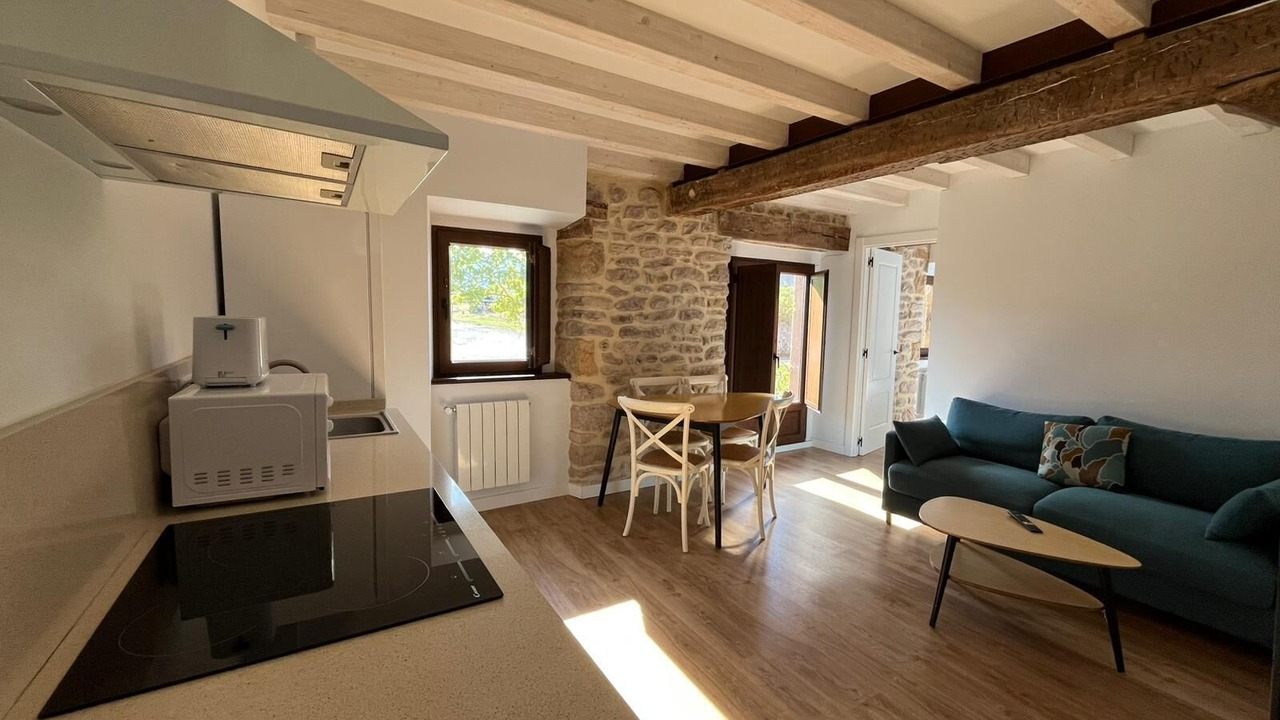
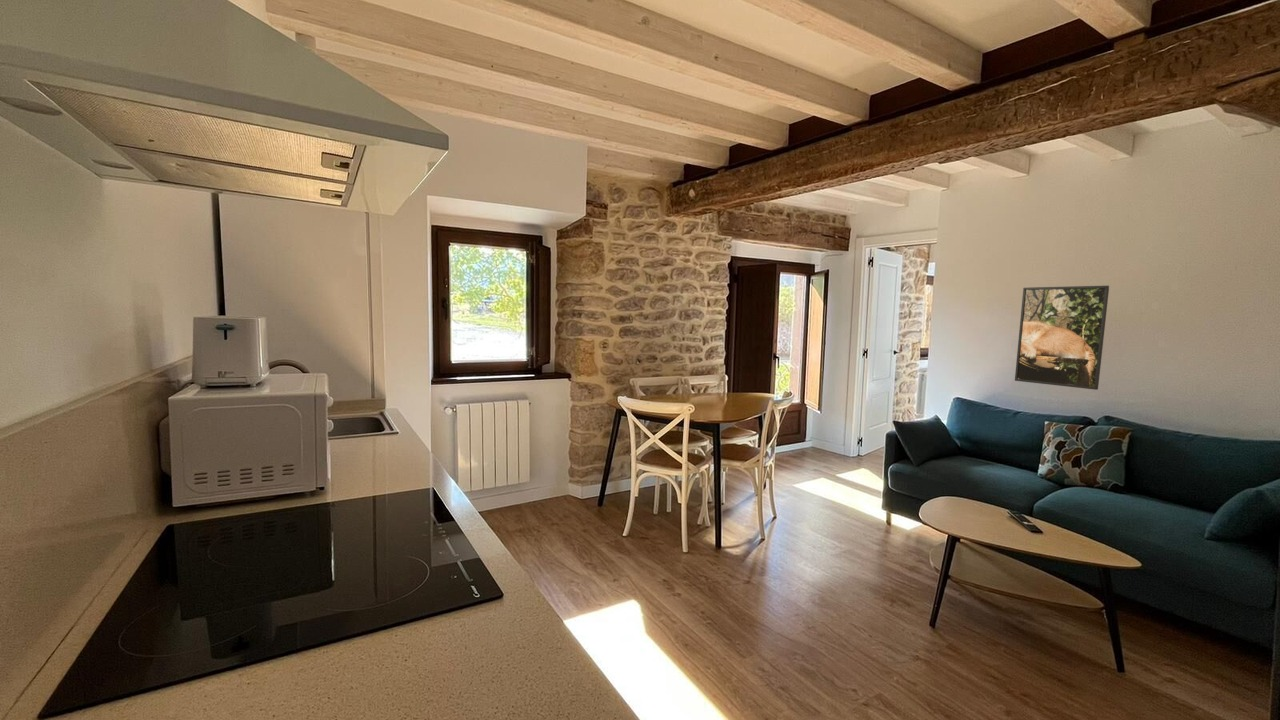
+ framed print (1058, 336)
